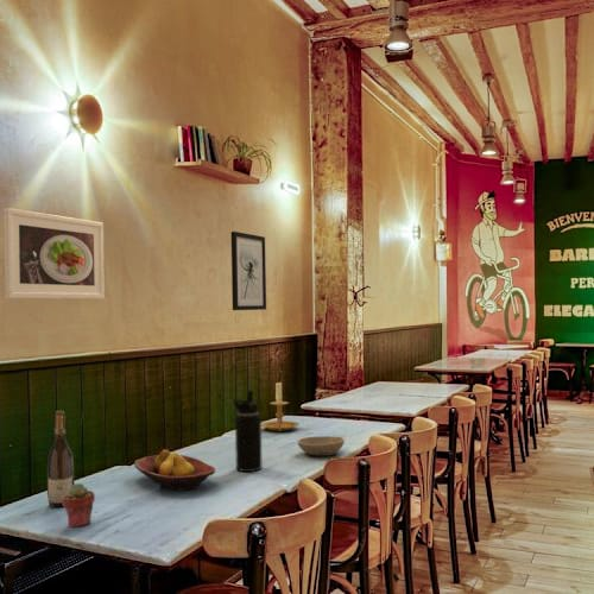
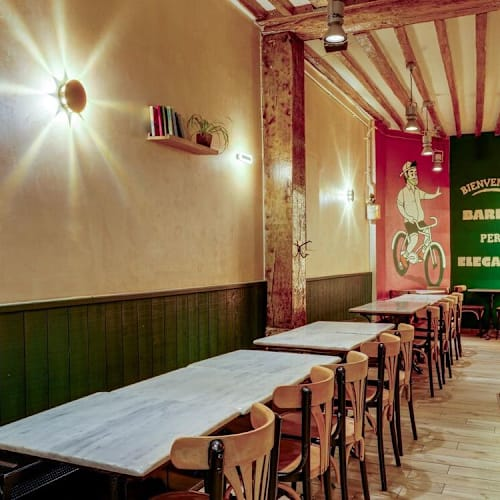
- wine bottle (59, 457)
- wall art (248, 272)
- bowl (321, 446)
- water bottle (246, 430)
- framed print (58, 257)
- fruit bowl (173, 466)
- potted succulent (78, 503)
- candle holder (279, 404)
